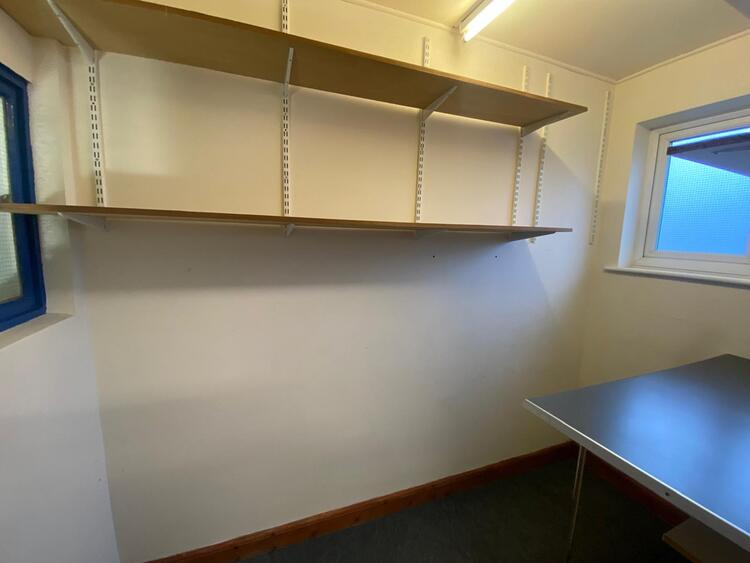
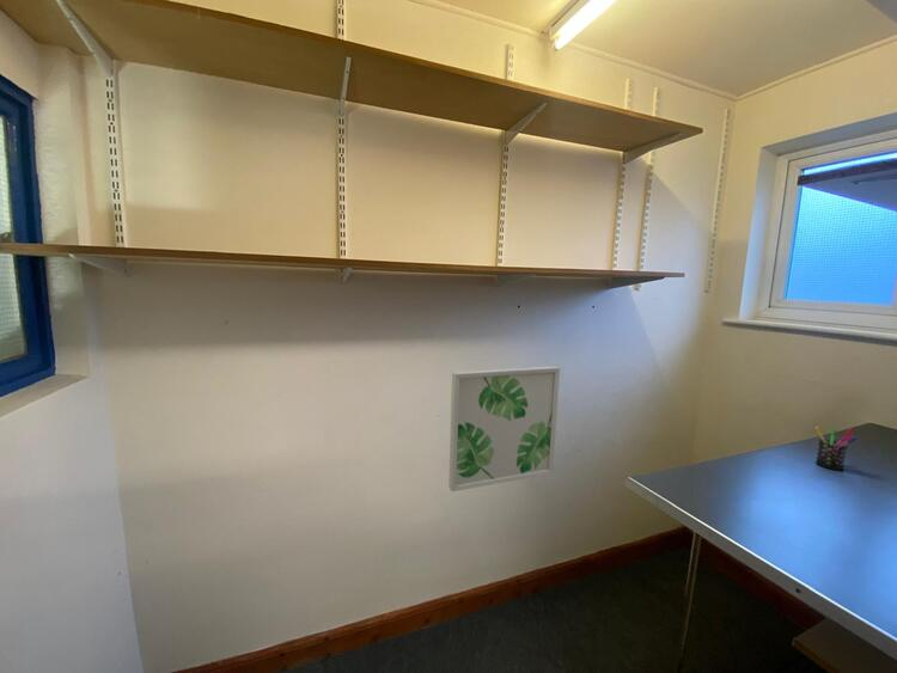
+ pen holder (834, 445)
+ wall art (505, 426)
